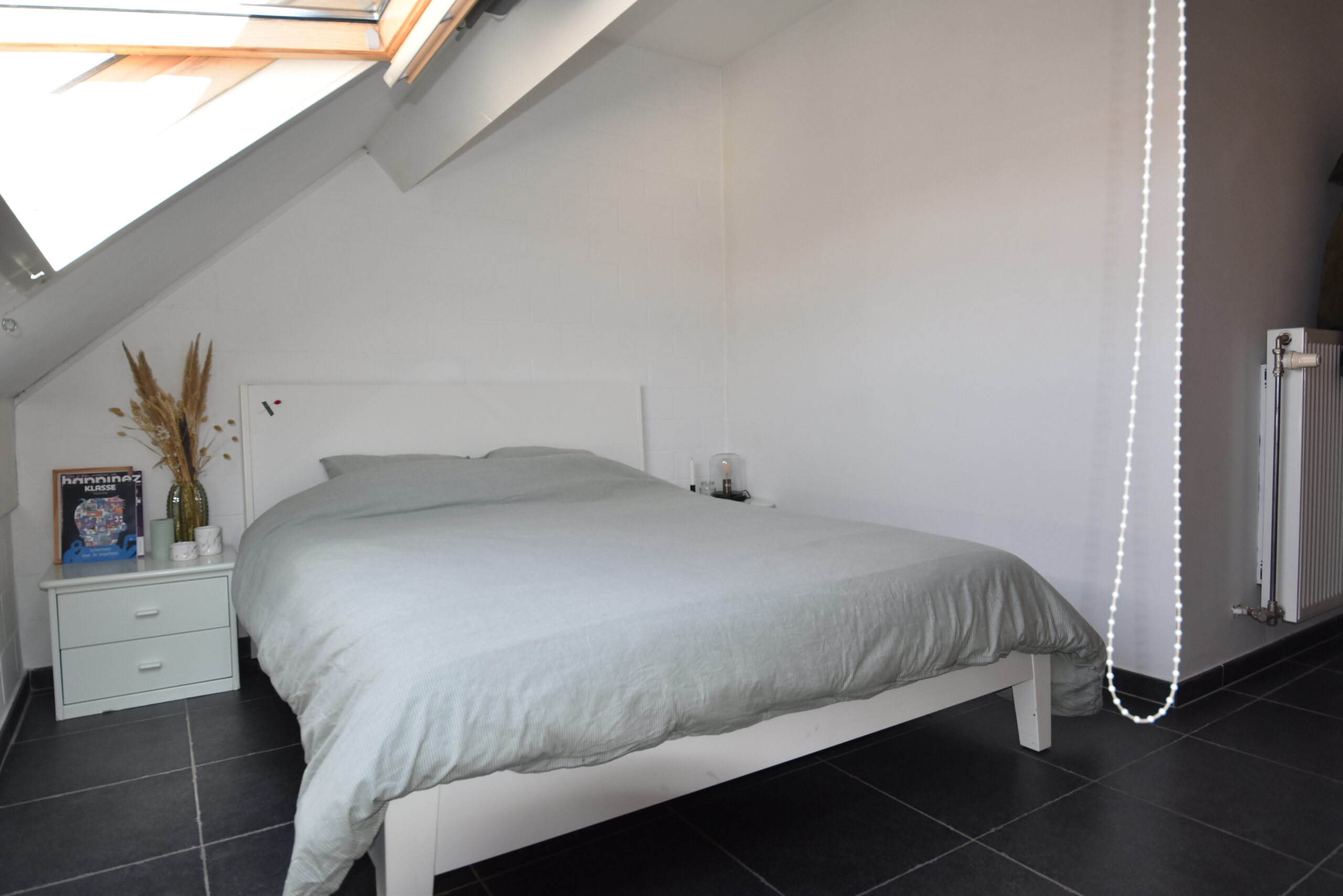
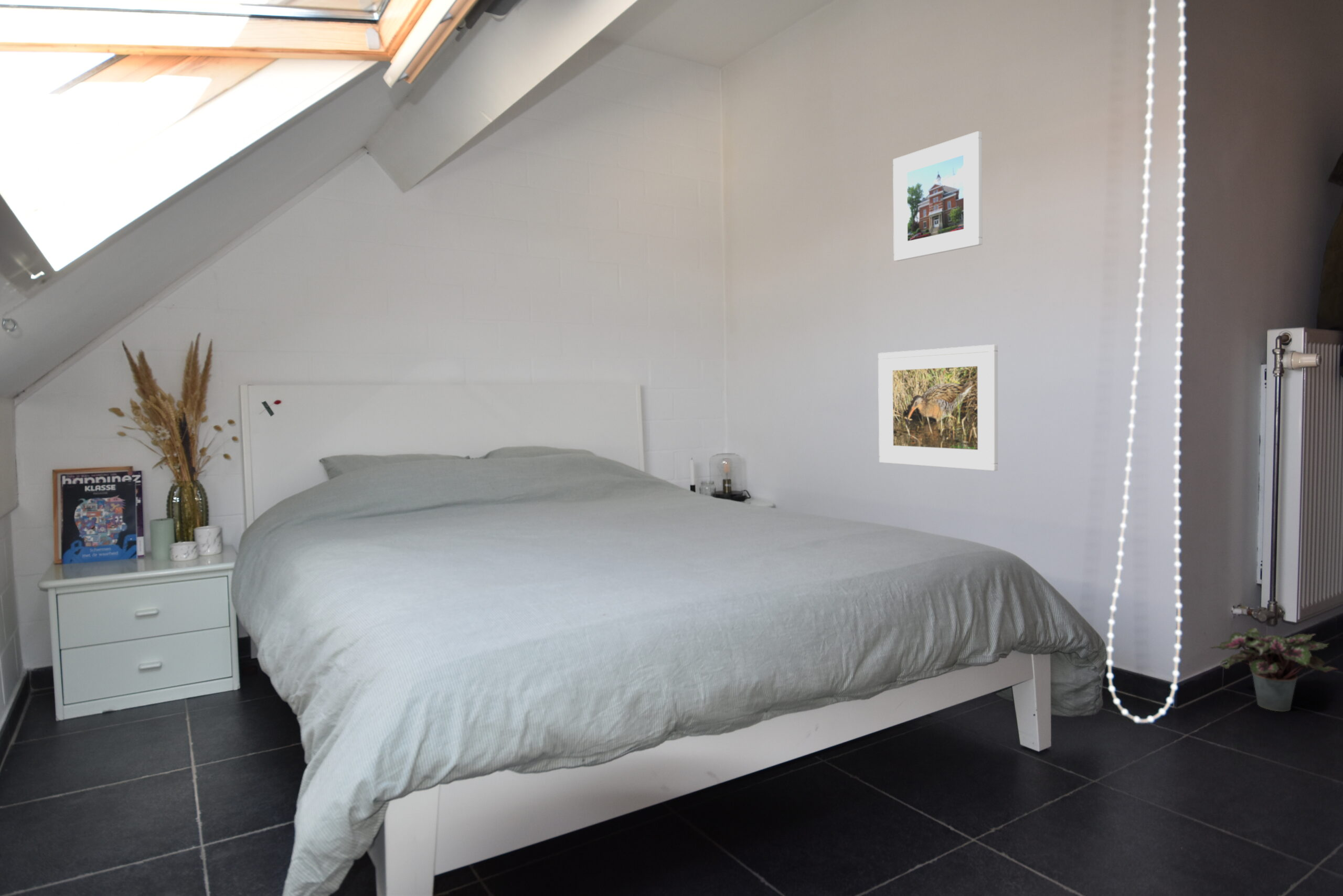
+ potted plant (1272, 669)
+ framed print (934, 408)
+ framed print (935, 200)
